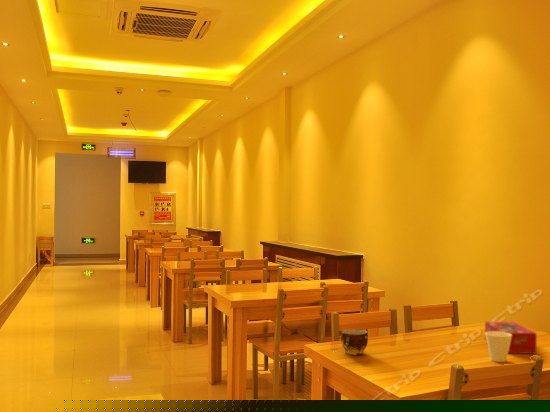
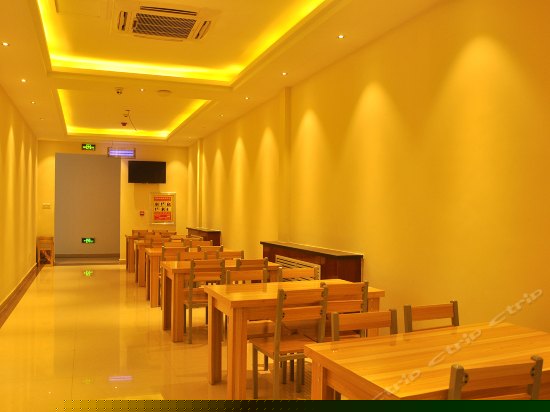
- cup (498, 346)
- cup (354, 342)
- tissue box (511, 337)
